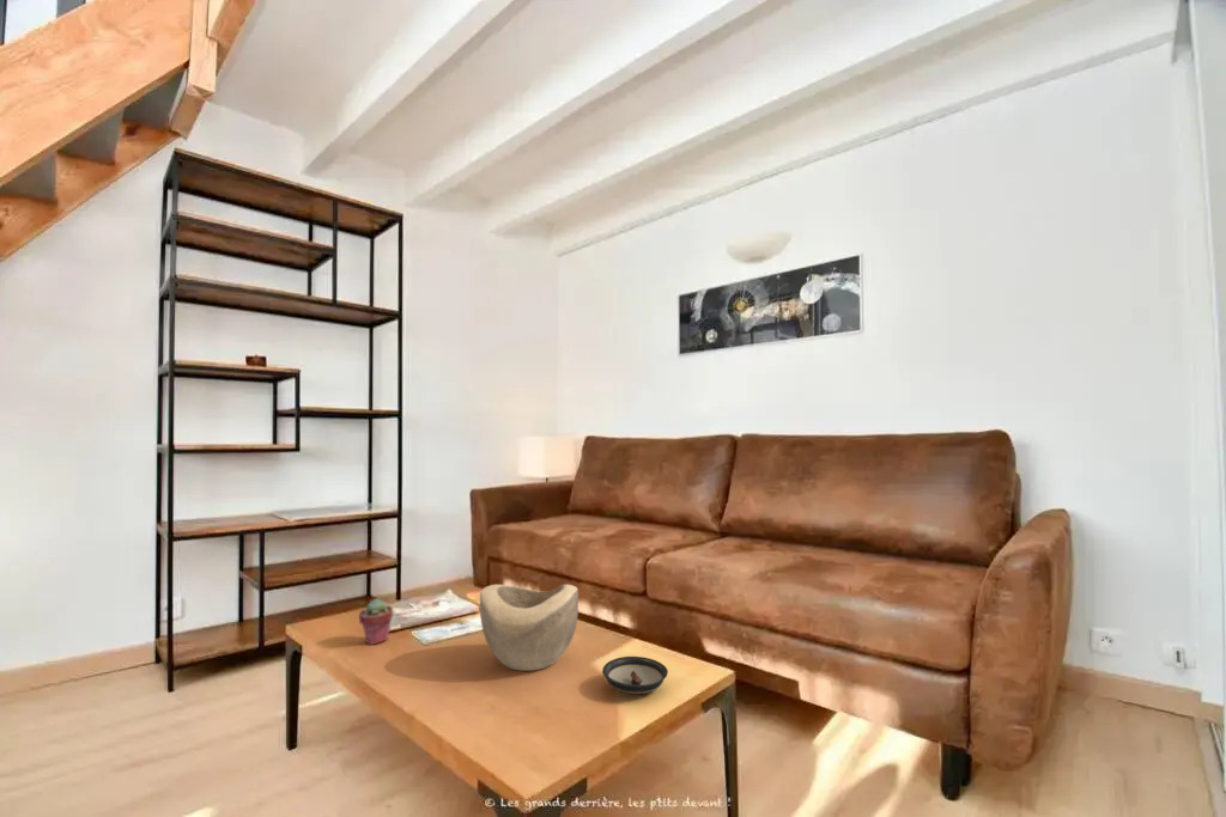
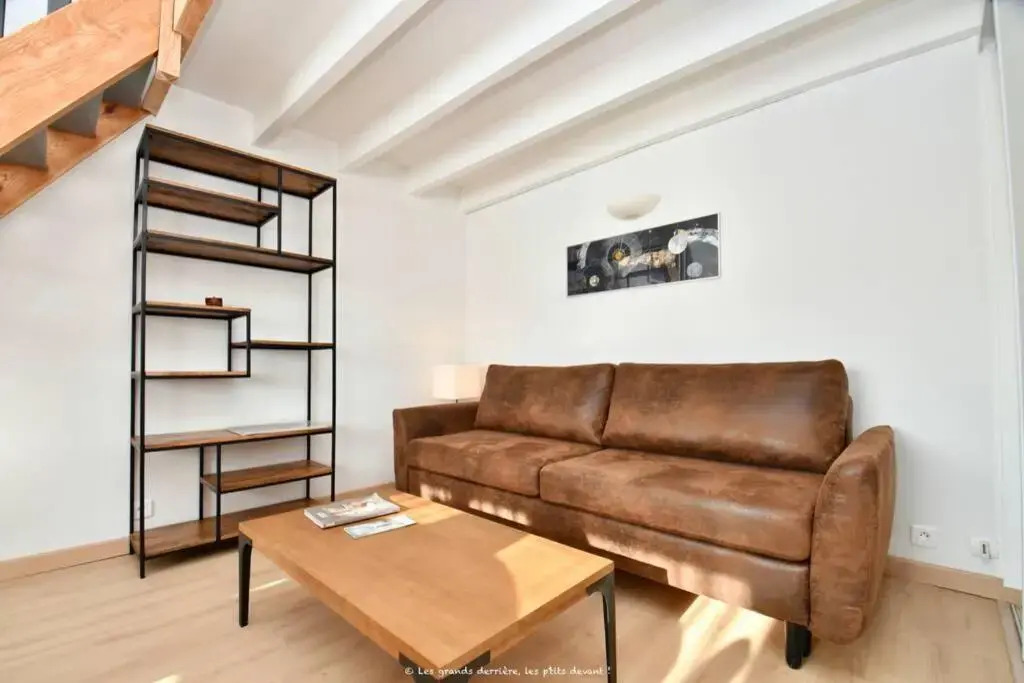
- saucer (635, 677)
- potted succulent (376, 618)
- decorative bowl (529, 623)
